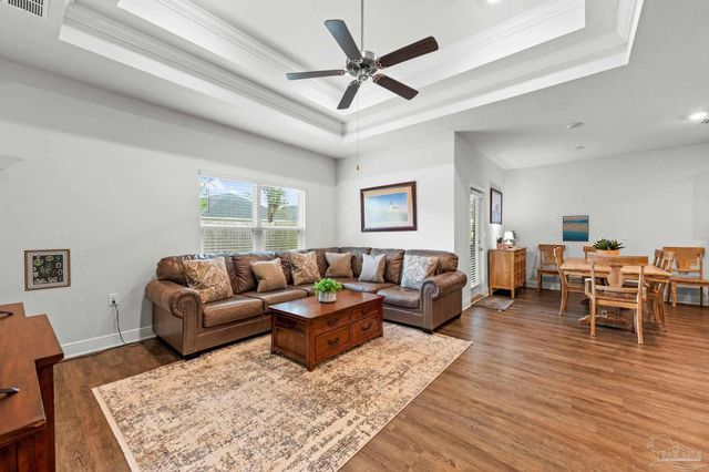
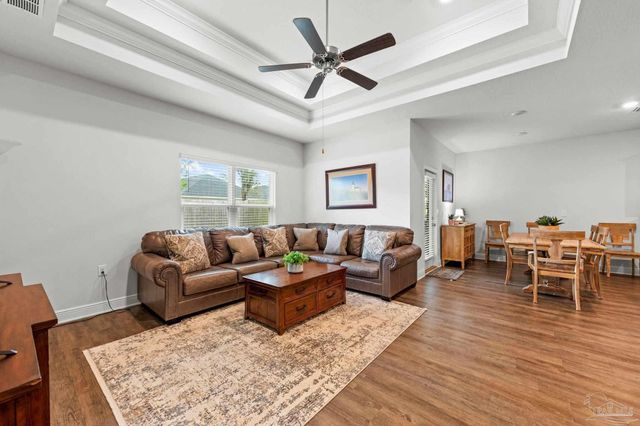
- wall art (48, 268)
- wall art (575, 228)
